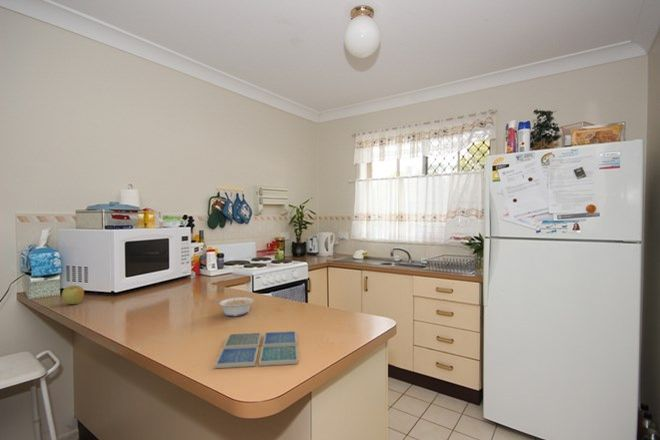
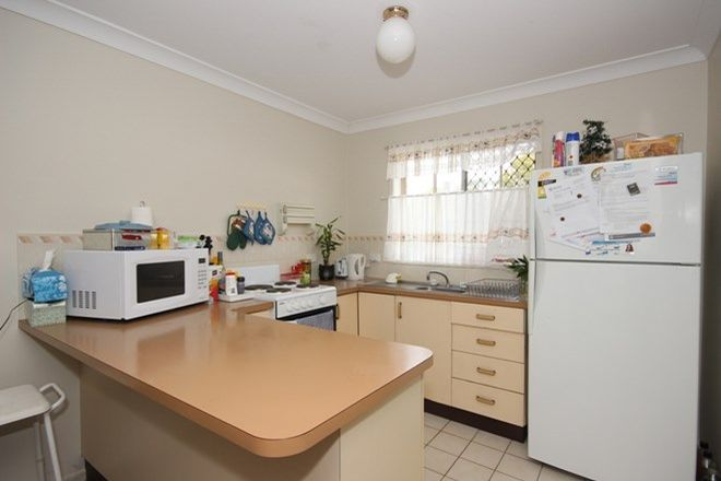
- drink coaster (261, 348)
- apple (73, 295)
- legume (235, 306)
